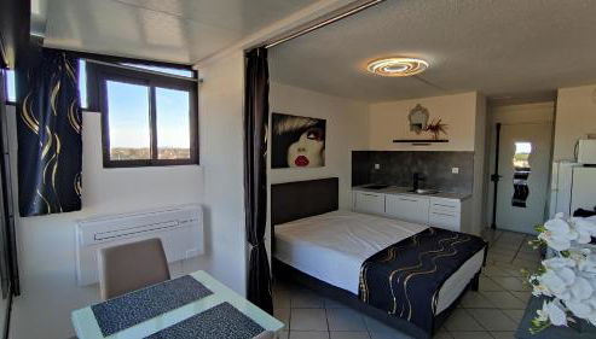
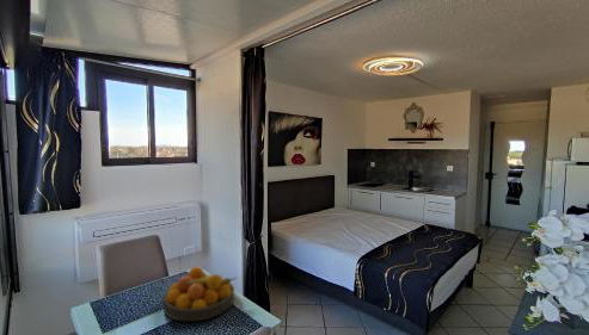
+ fruit bowl (200, 287)
